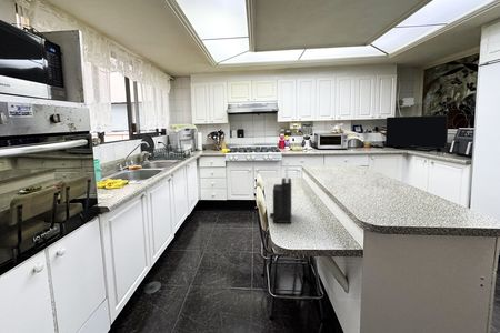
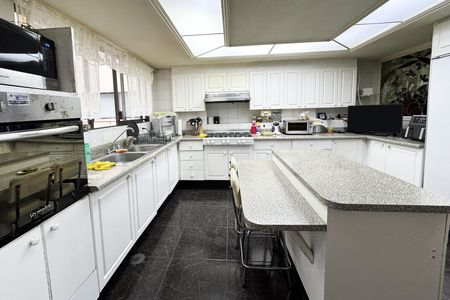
- knife block (280, 190)
